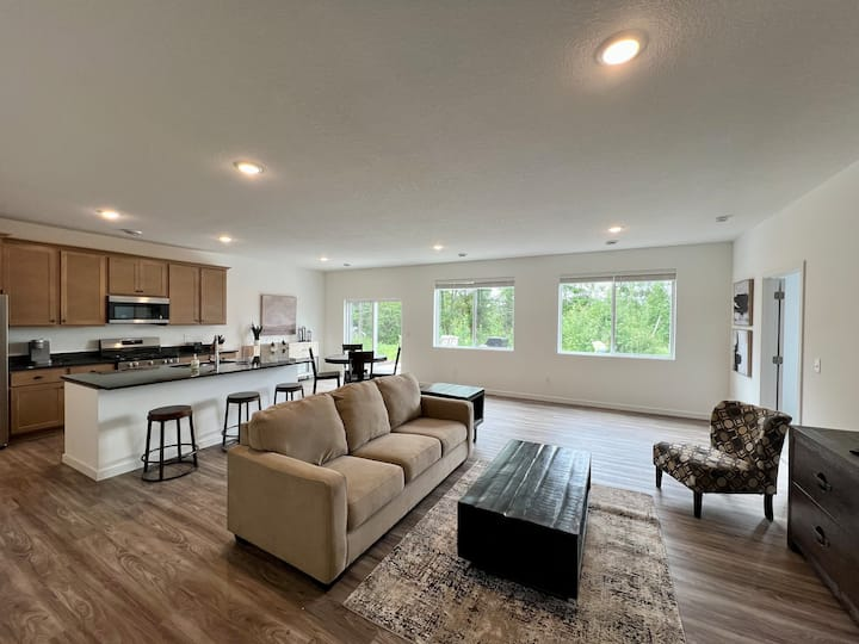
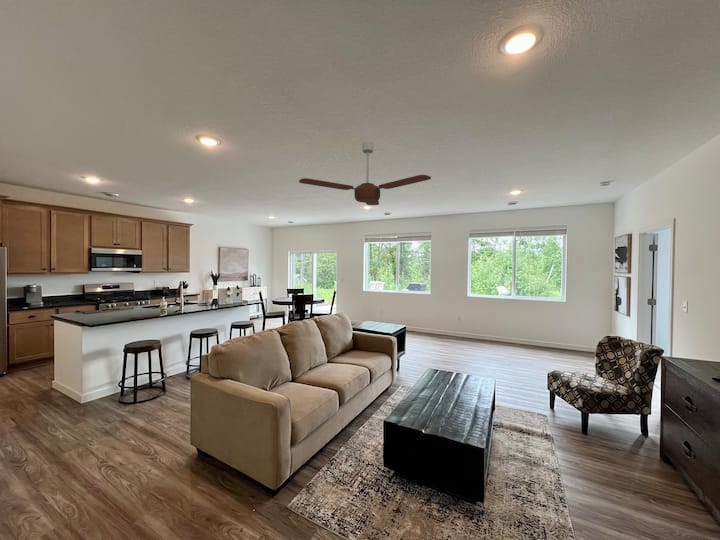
+ ceiling fan (366, 175)
